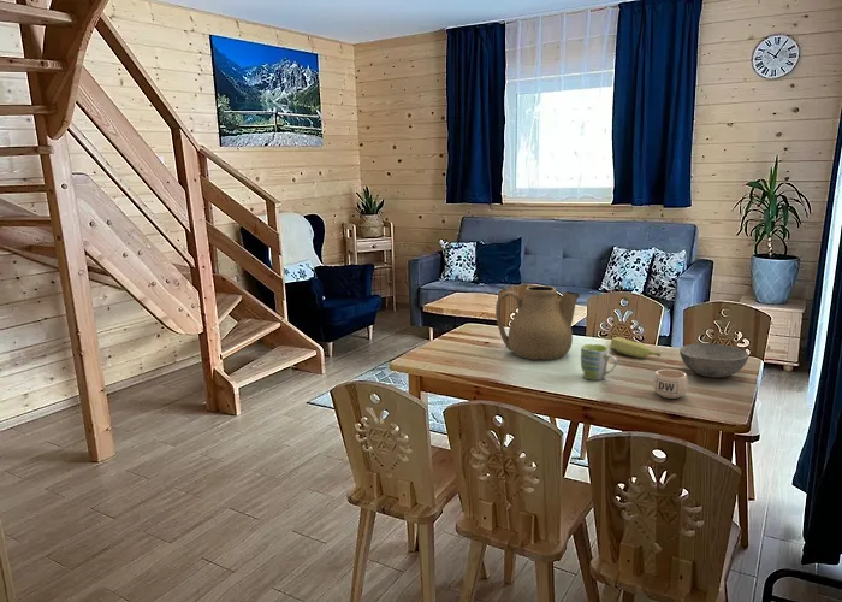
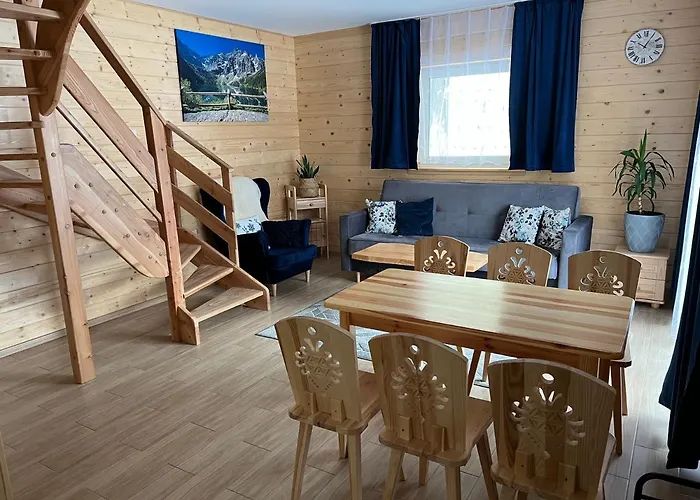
- banana (634, 346)
- bowl (712, 361)
- mug (671, 383)
- teapot (538, 320)
- mug (599, 362)
